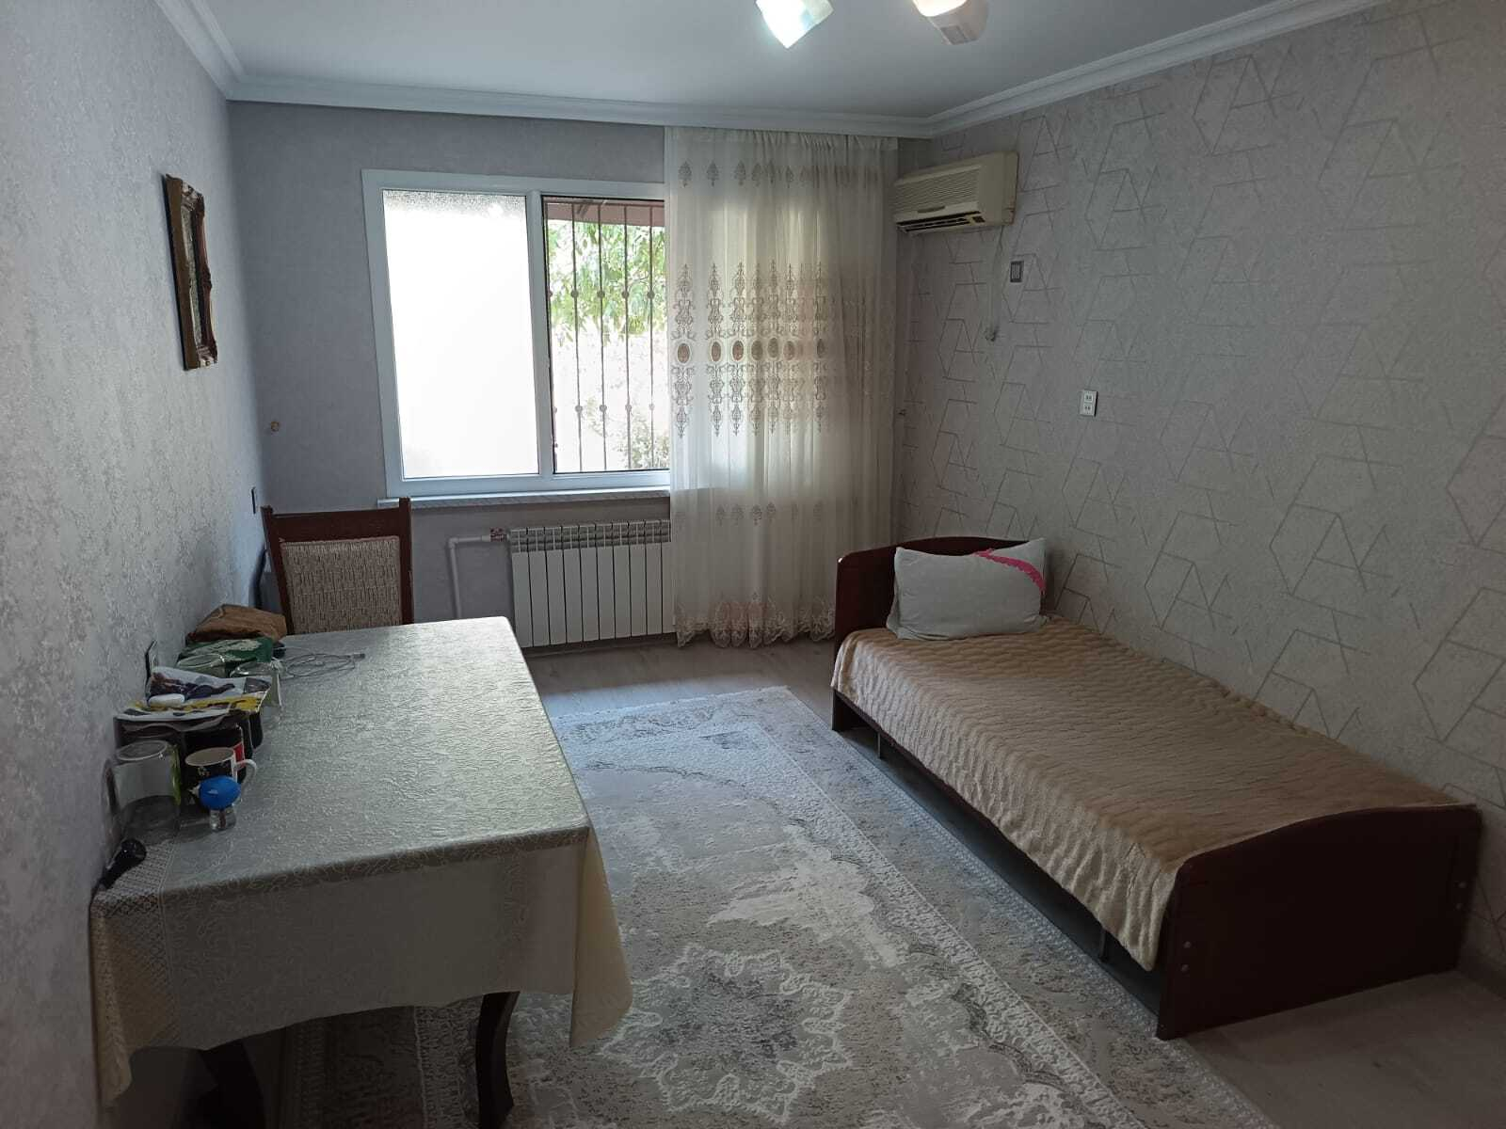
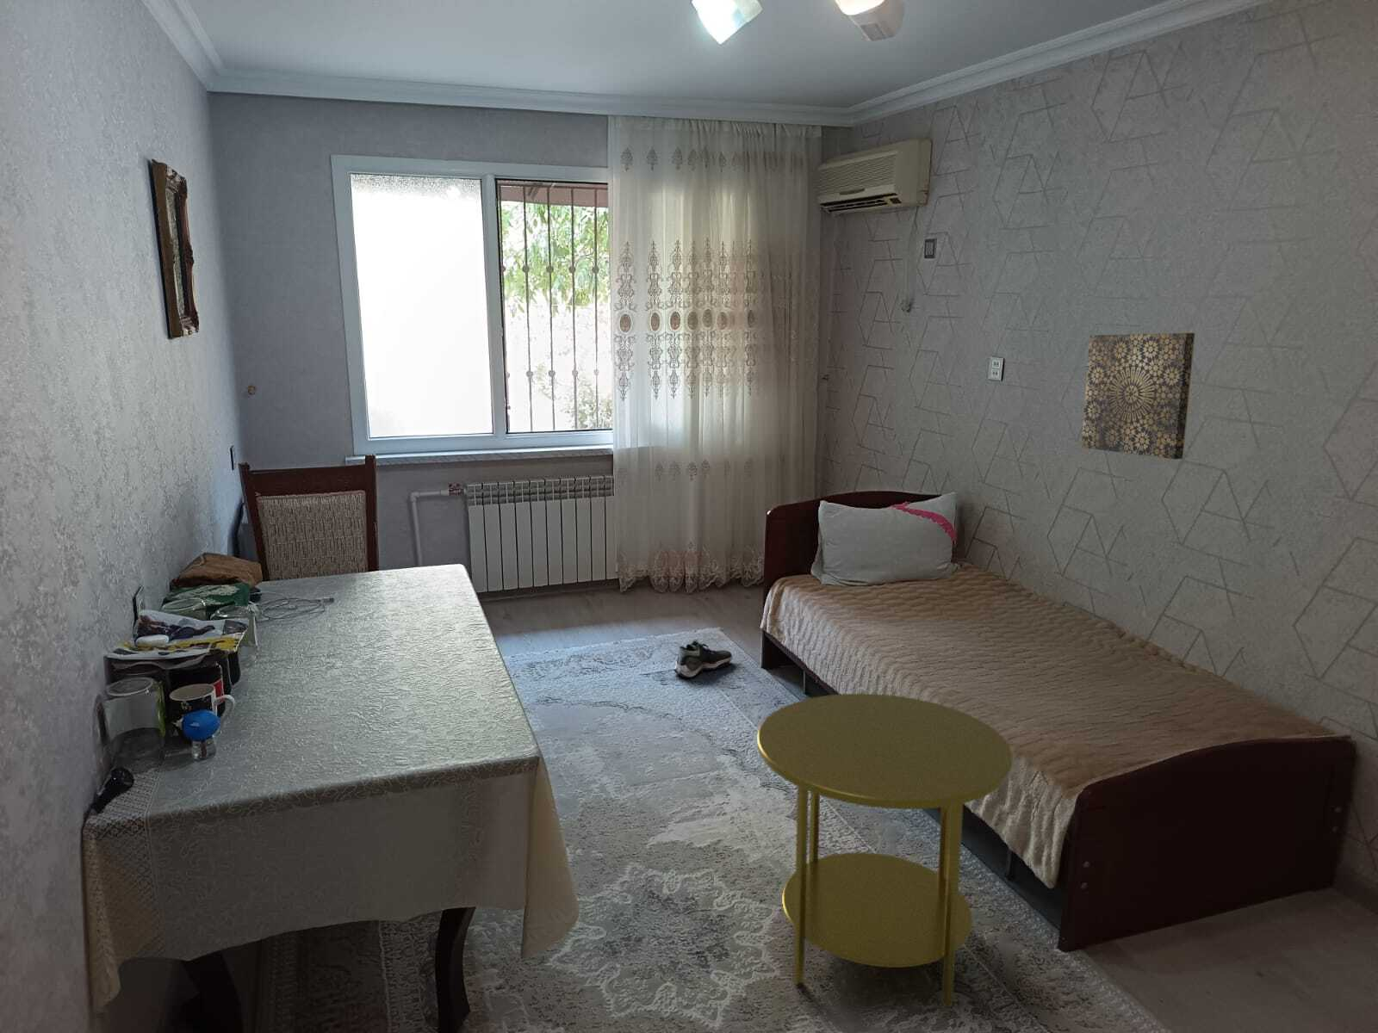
+ wall art (1134, 394)
+ shoe (703, 653)
+ side table (877, 853)
